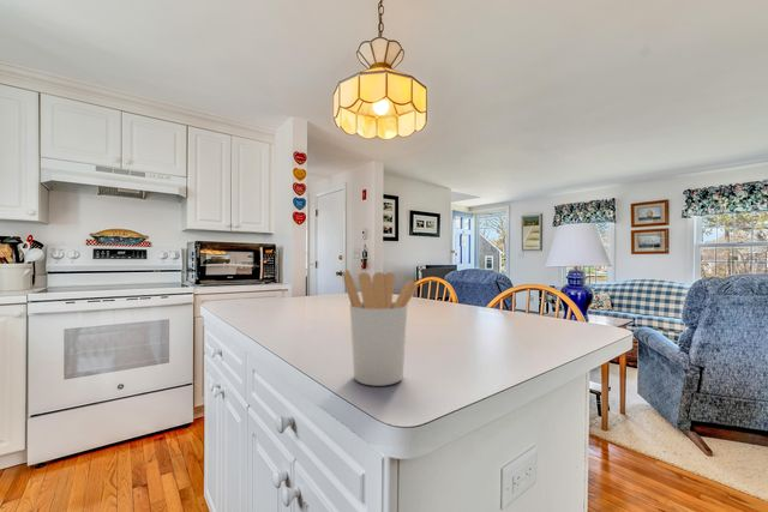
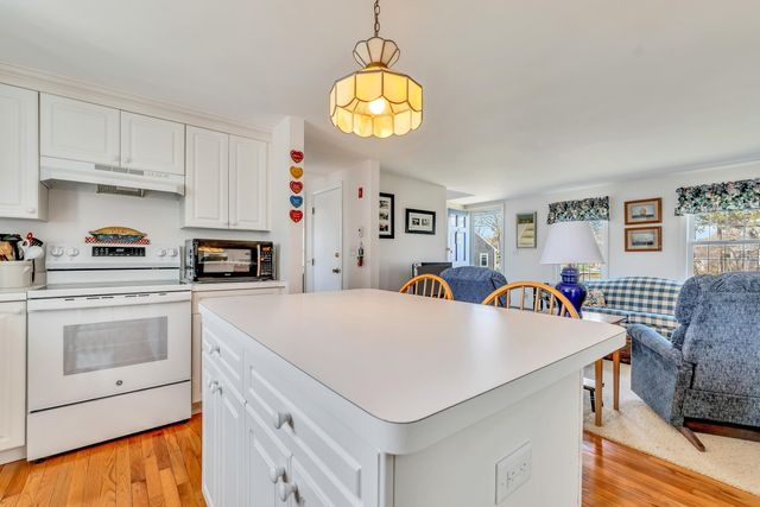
- utensil holder (377, 320)
